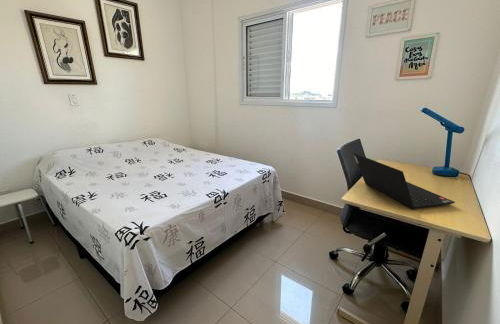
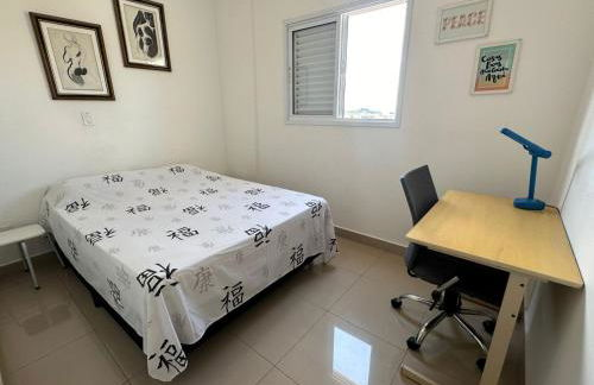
- laptop computer (400, 176)
